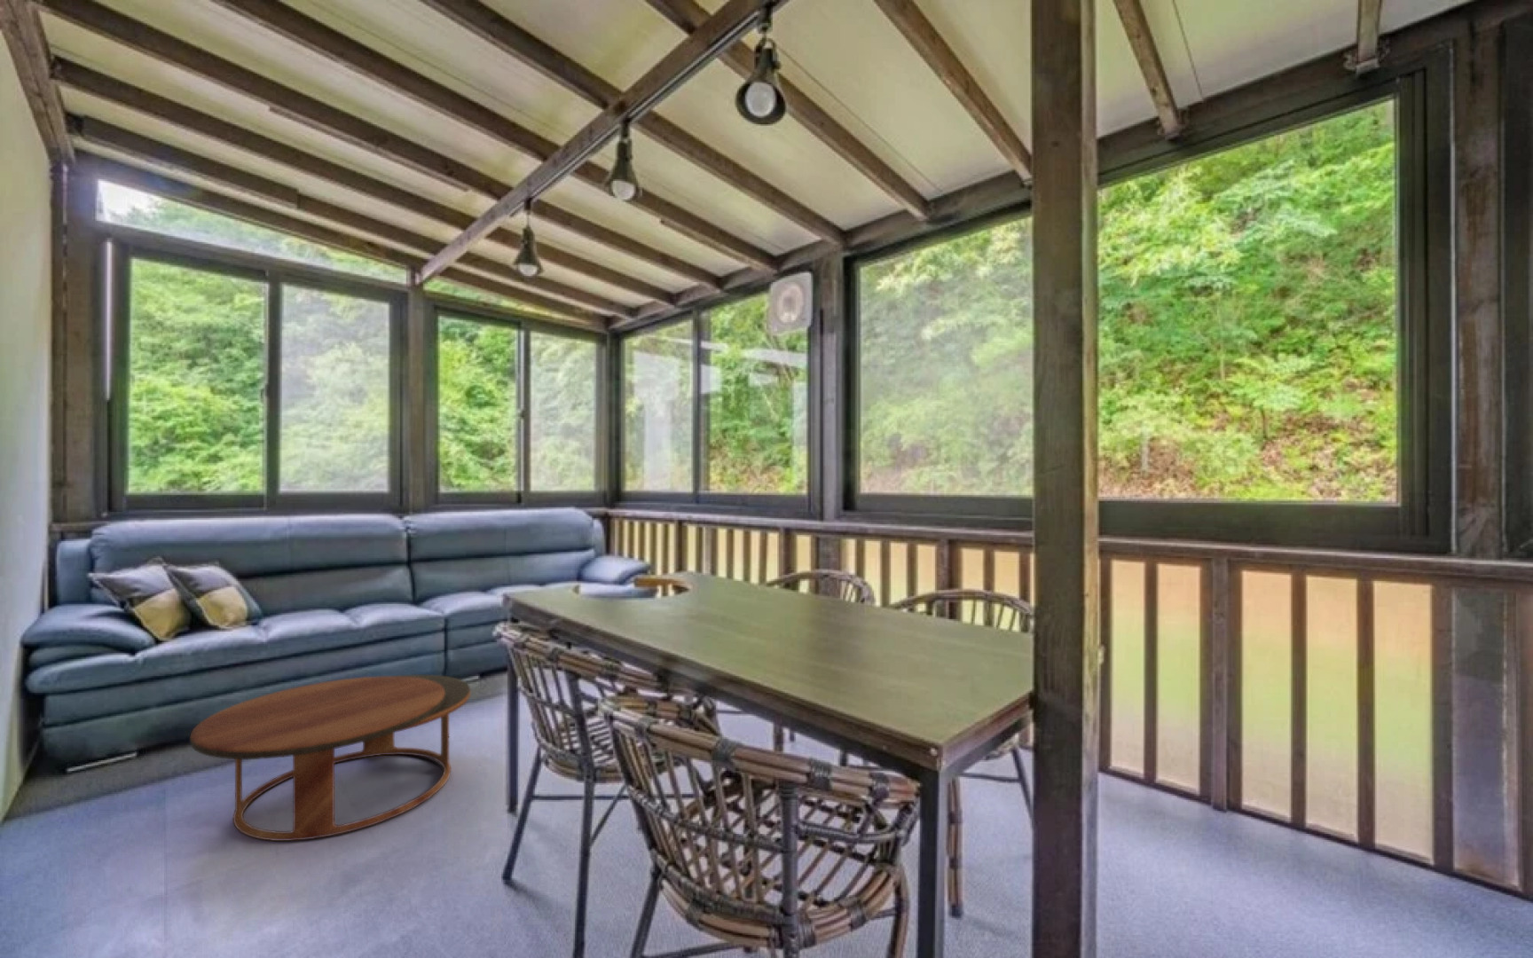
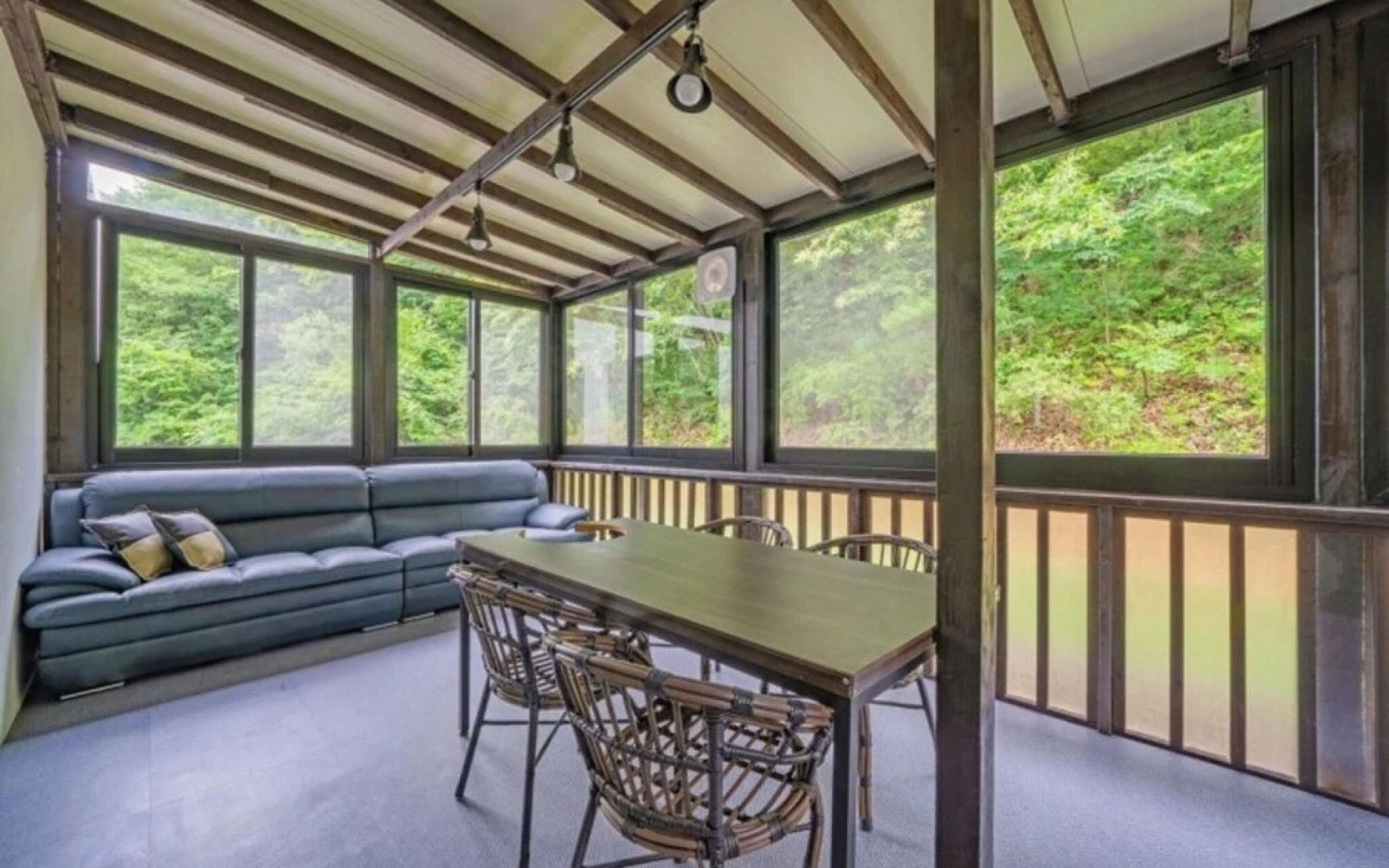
- coffee table (348, 745)
